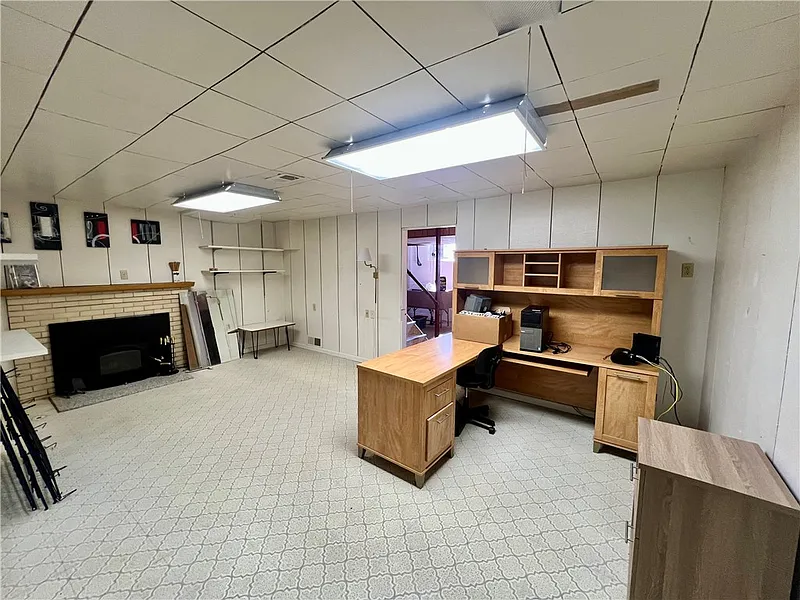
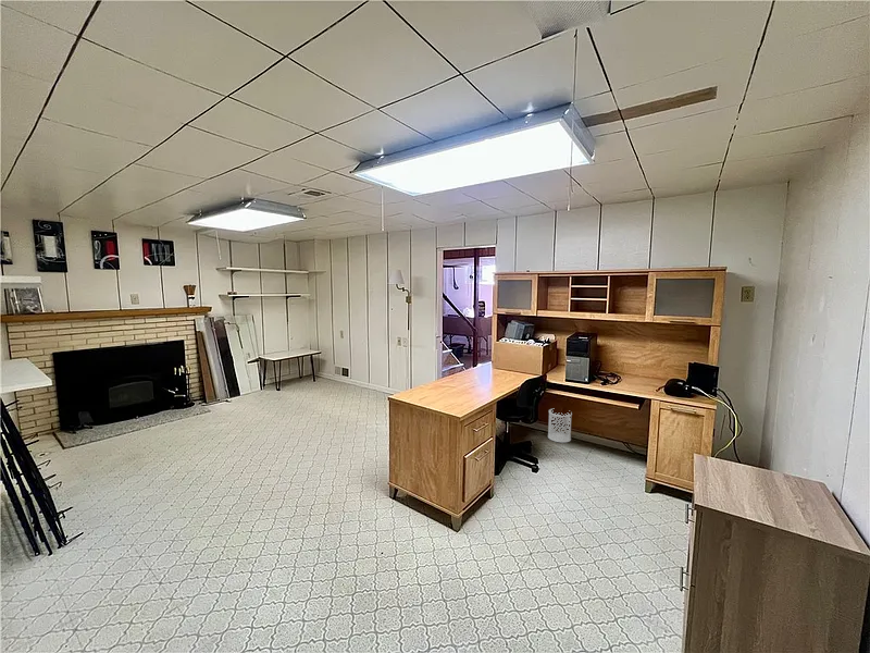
+ wastebasket (559, 424)
